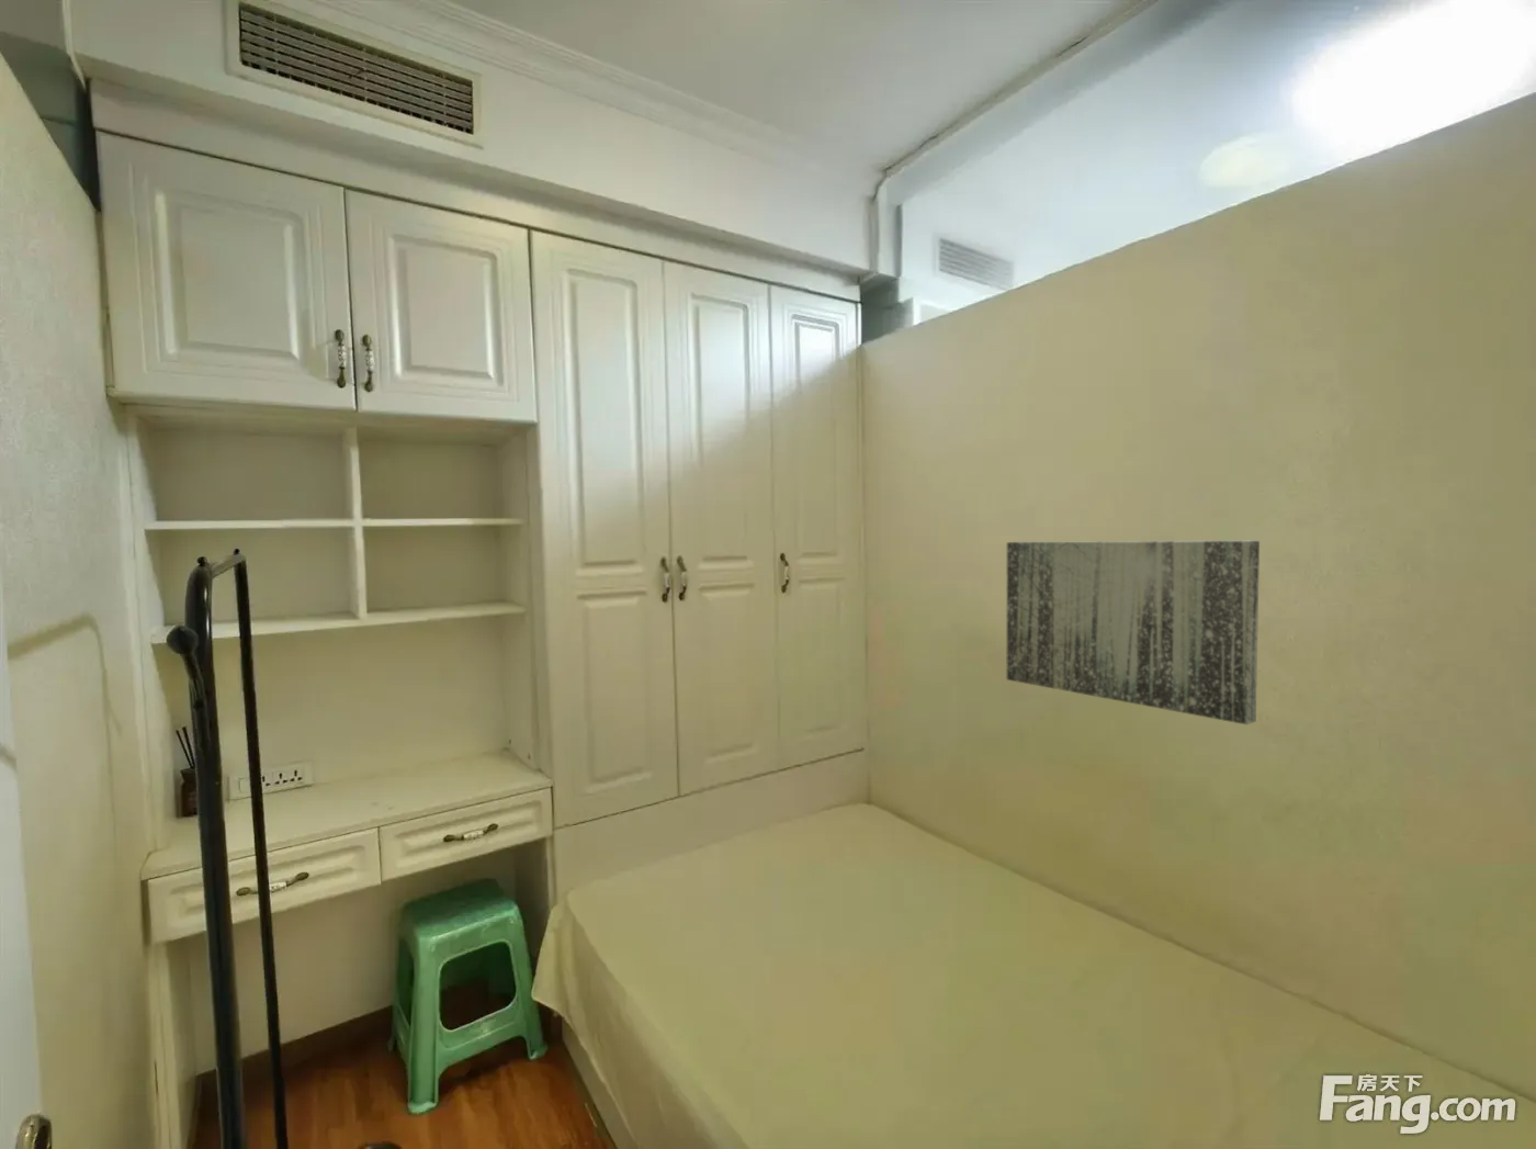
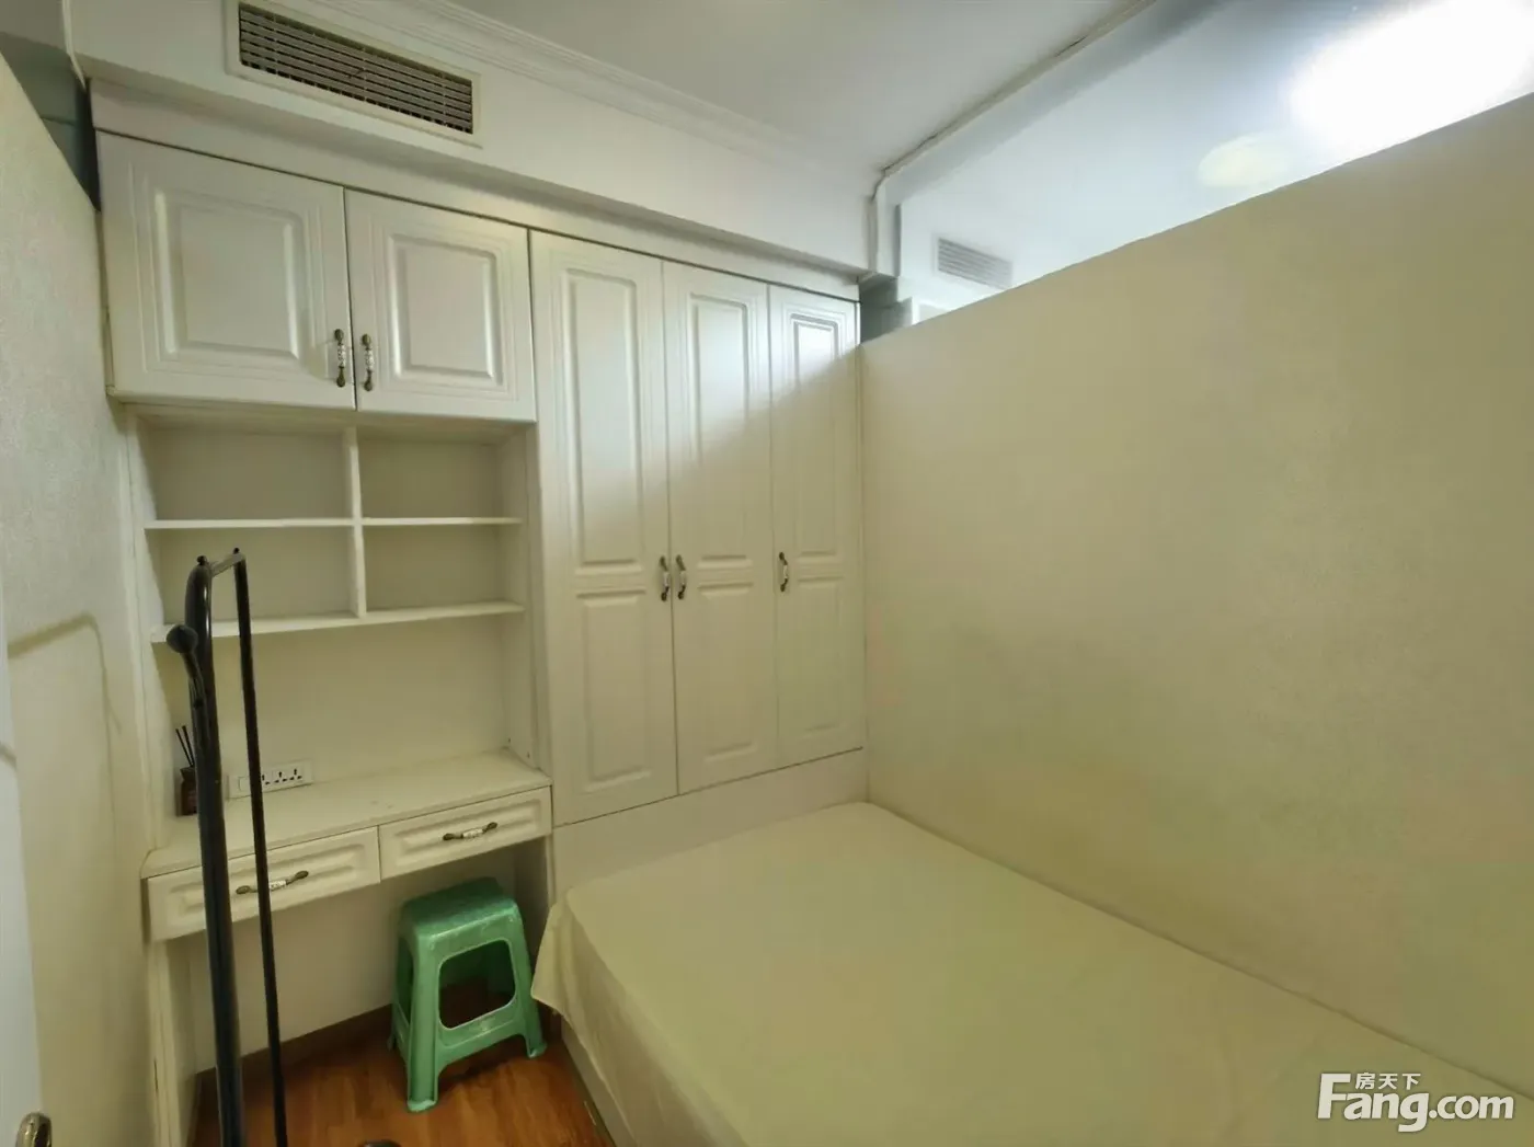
- wall art (1114, 620)
